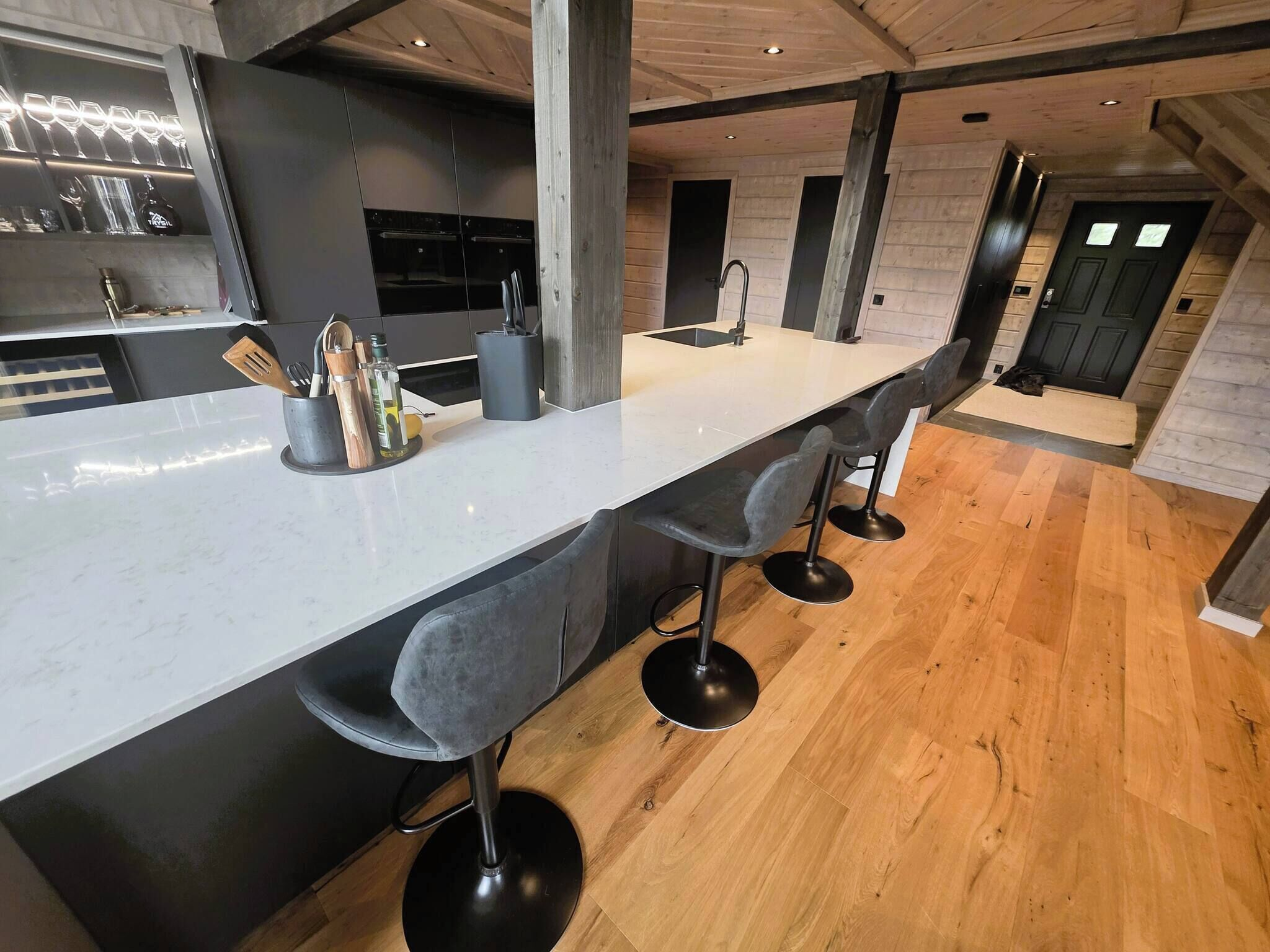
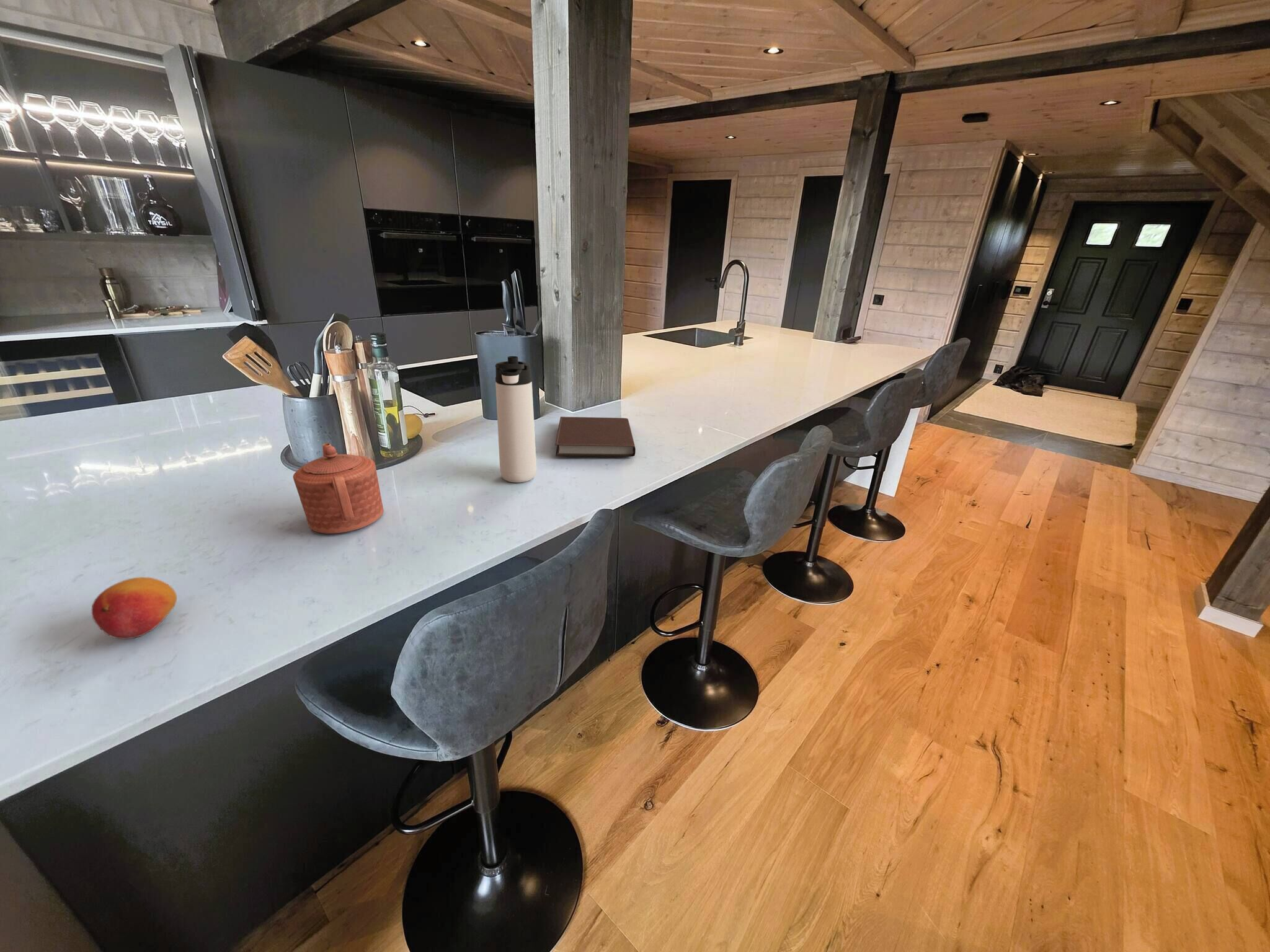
+ fruit (137, 605)
+ teapot (339, 483)
+ thermos bottle (515, 422)
+ notebook (595, 435)
